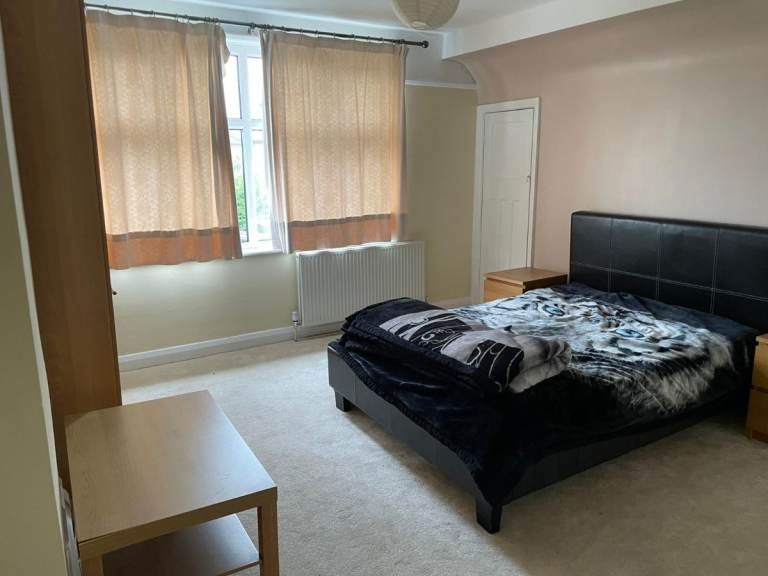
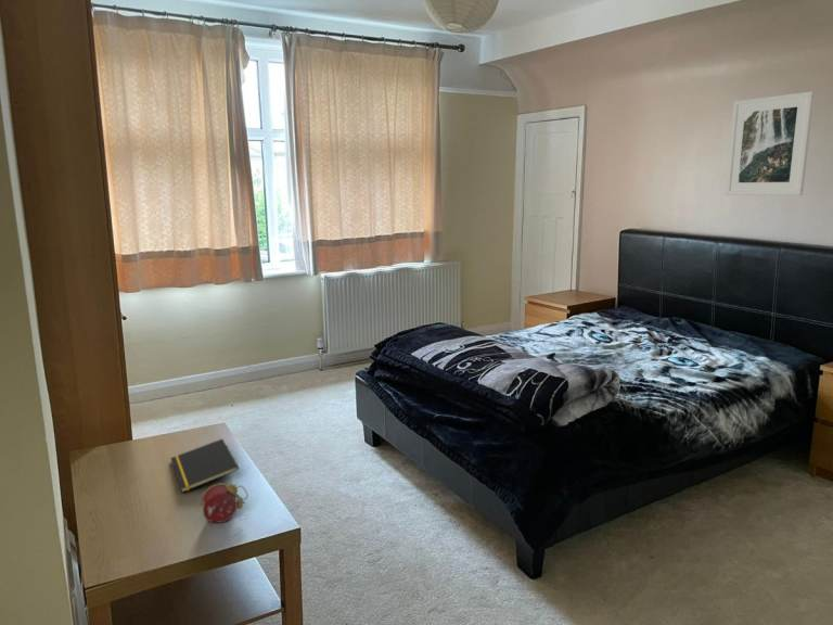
+ notepad (203, 463)
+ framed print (767, 146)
+ alarm clock (222, 501)
